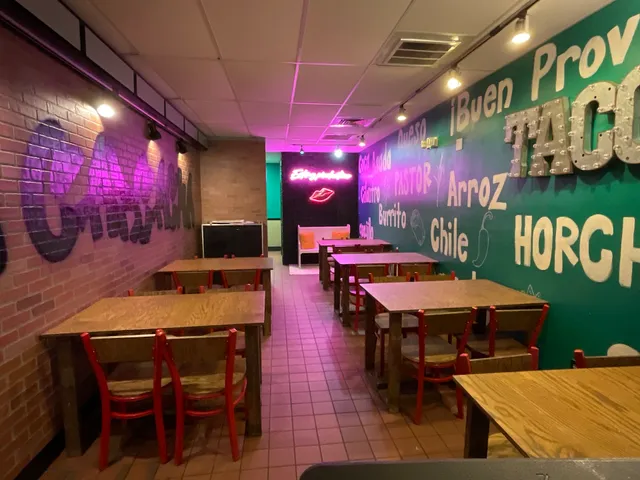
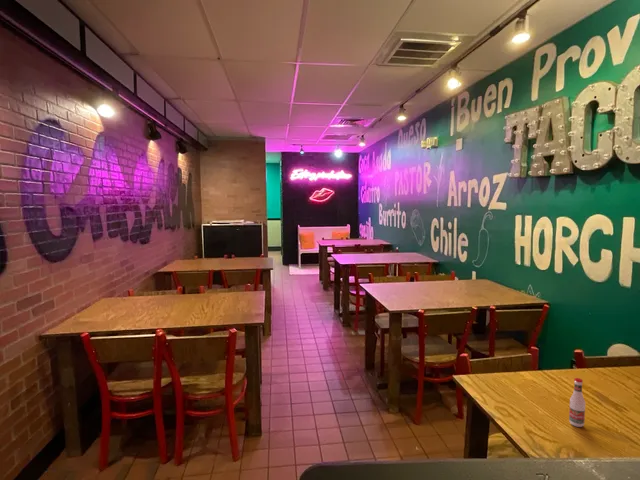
+ tabasco sauce (577, 402)
